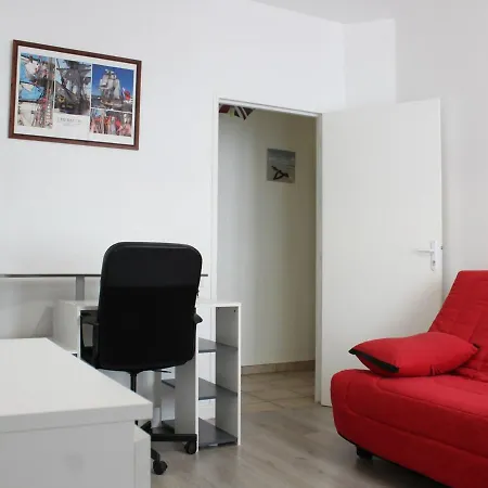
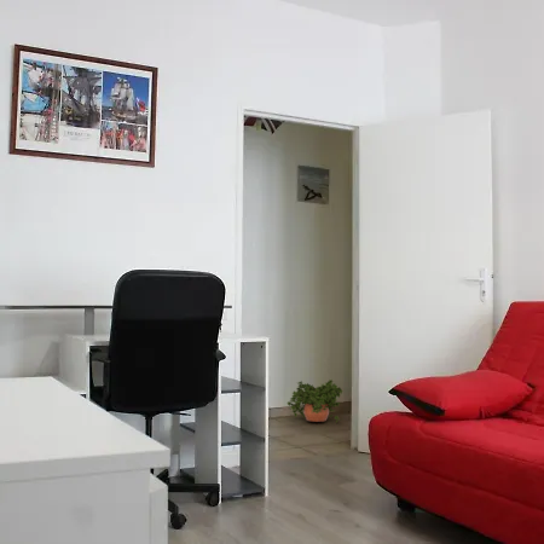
+ potted plant (314, 400)
